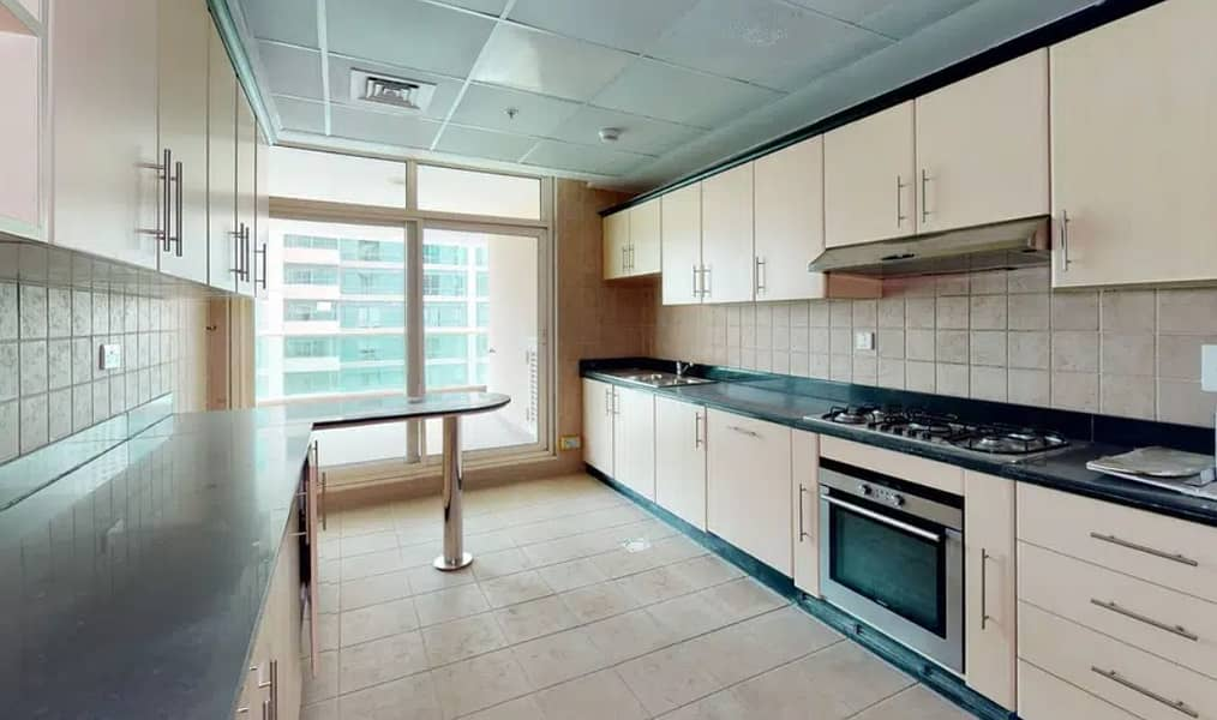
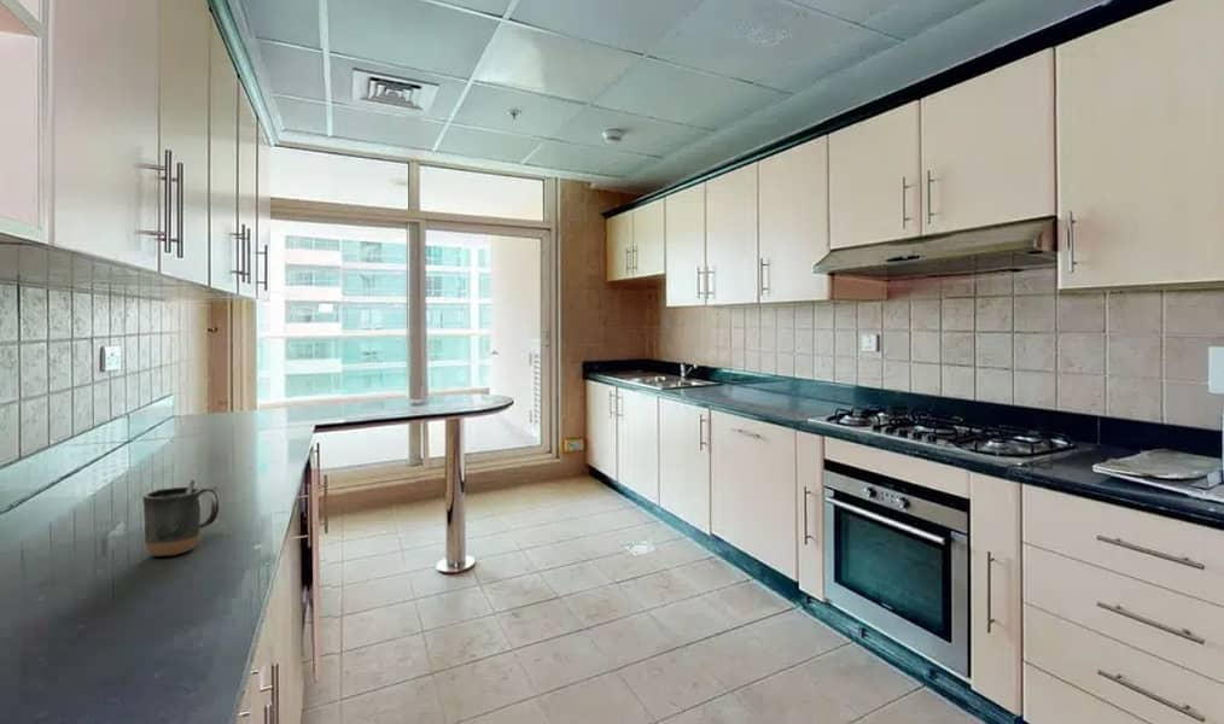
+ mug (183, 515)
